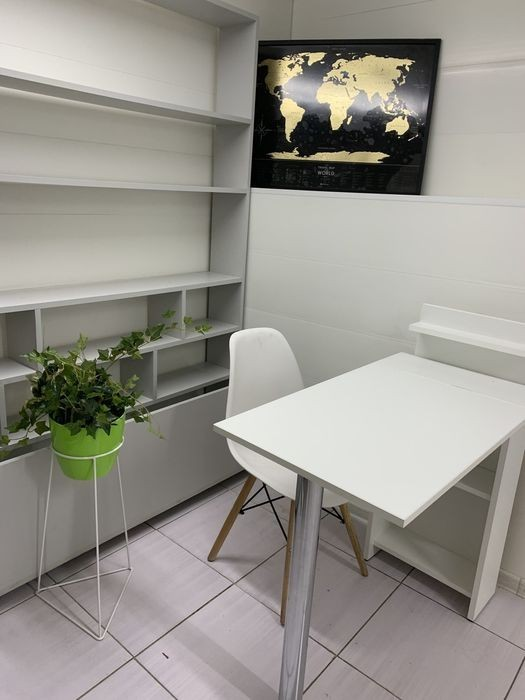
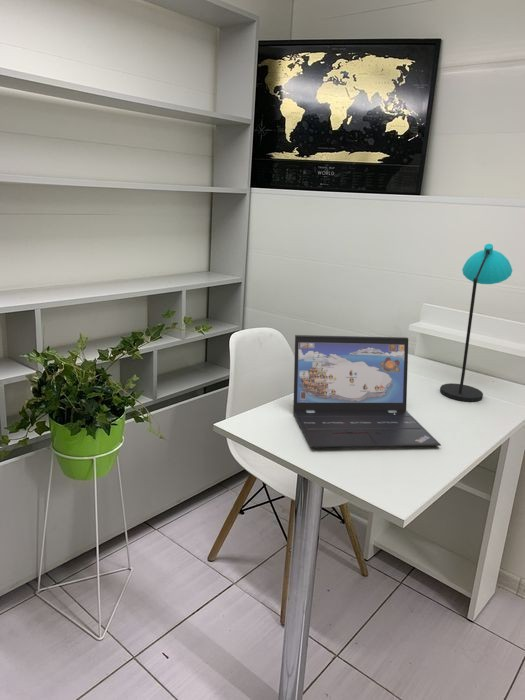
+ laptop (364, 388)
+ desk lamp (471, 321)
